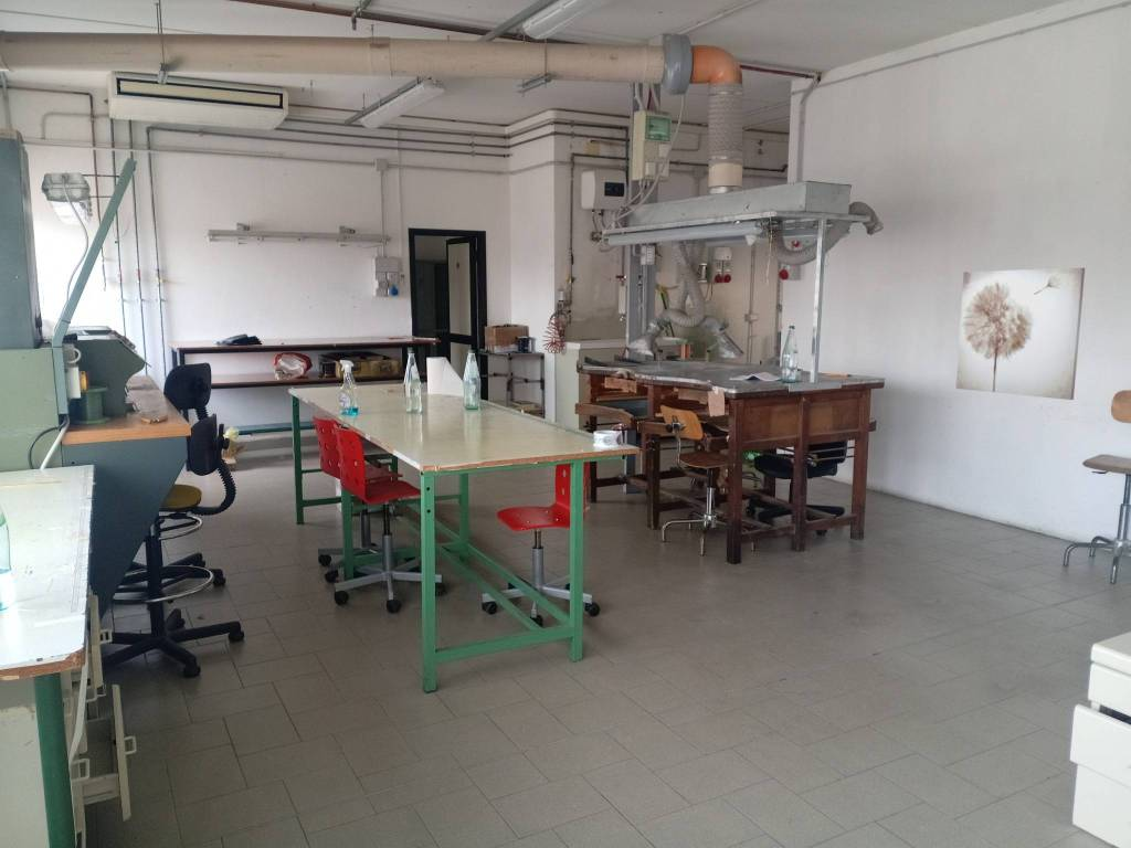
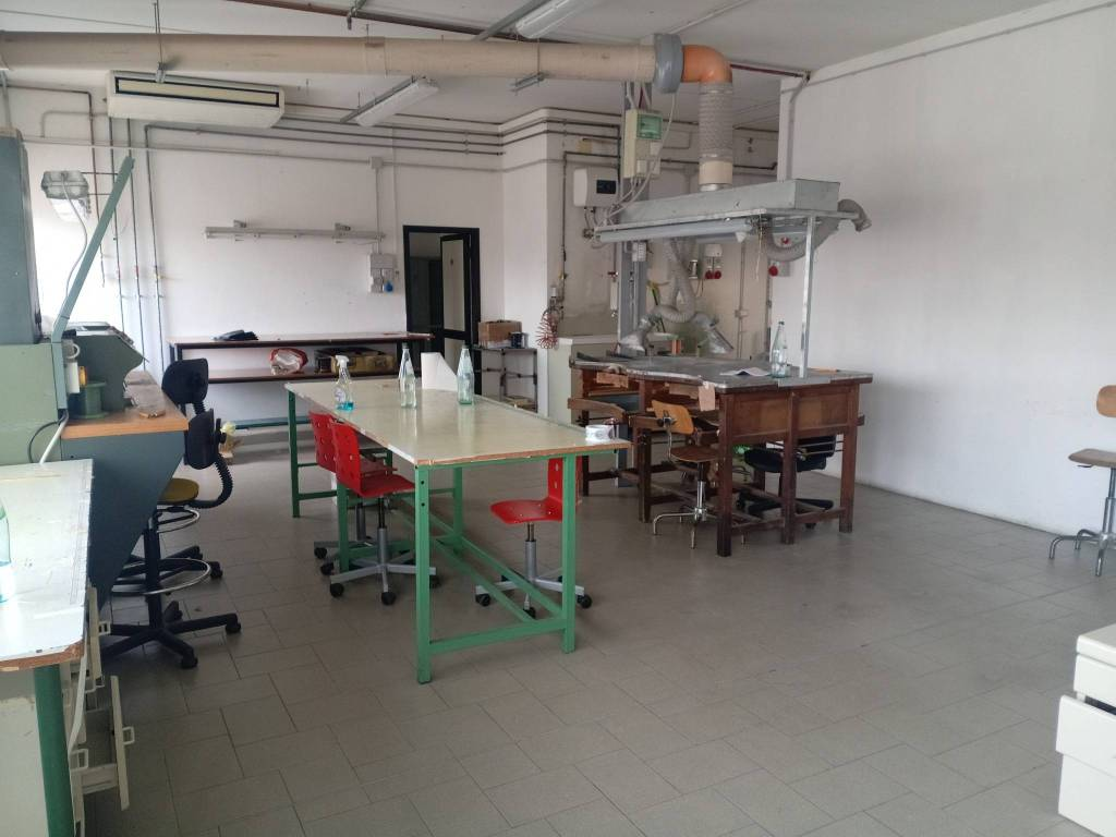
- wall art (1015, 332)
